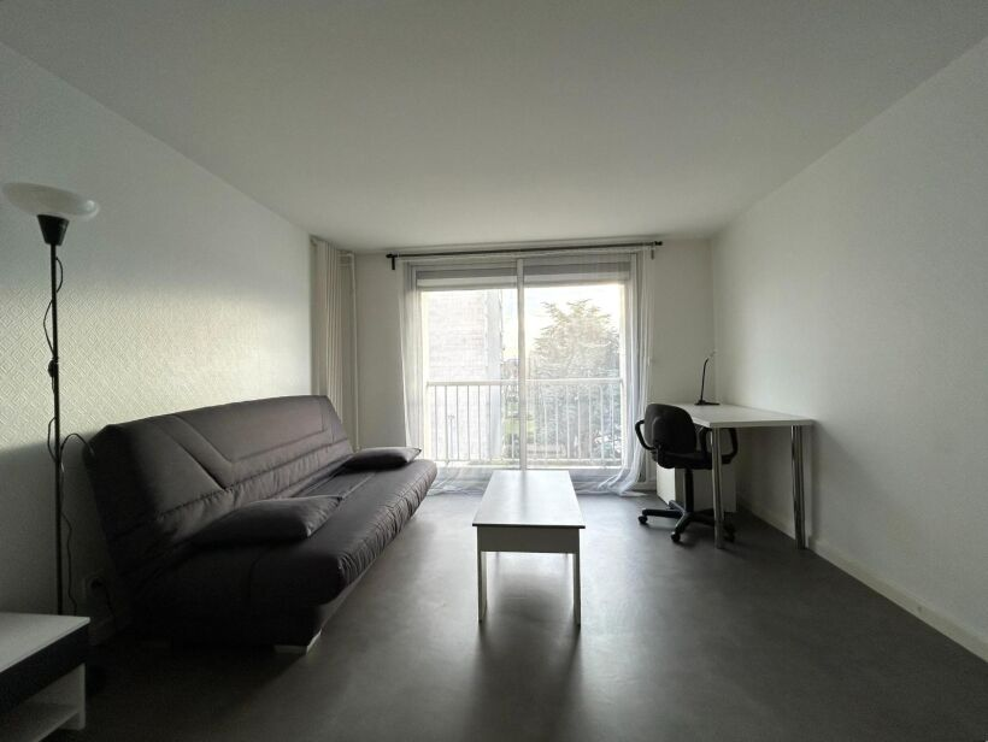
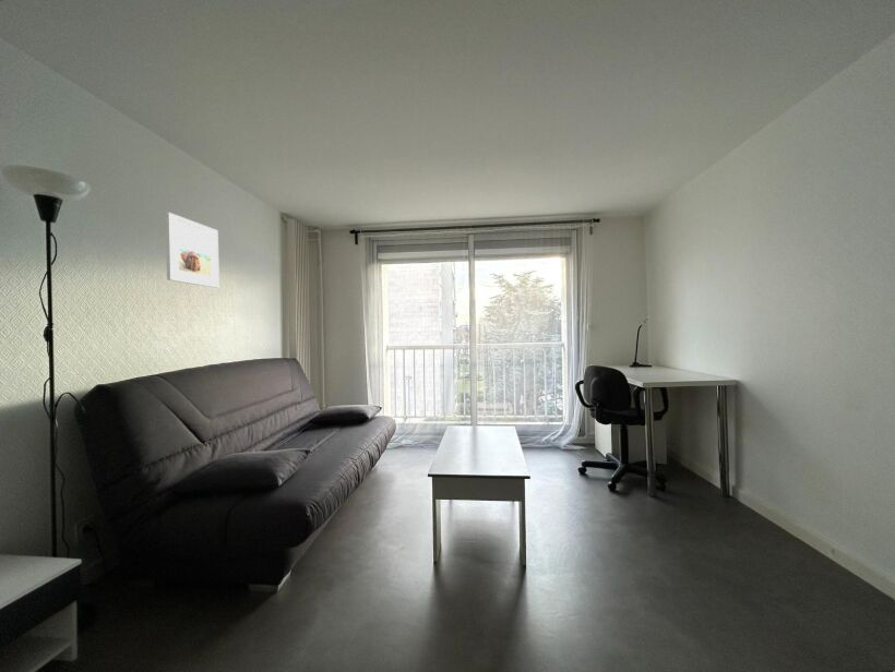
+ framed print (194, 253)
